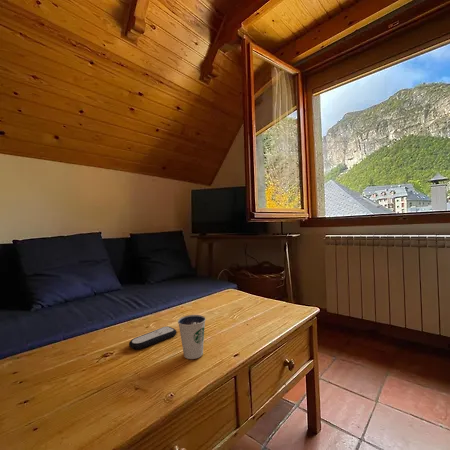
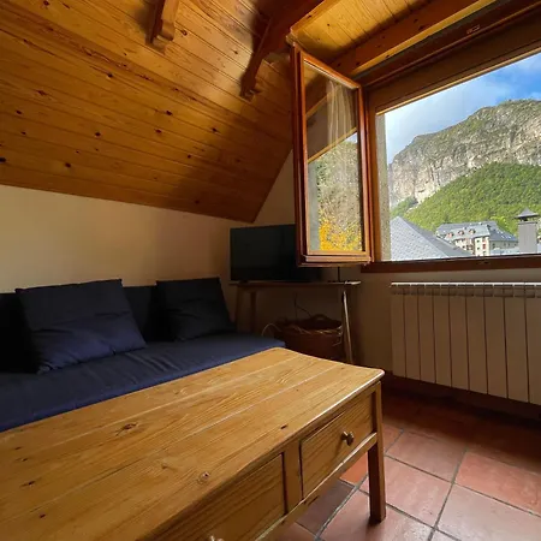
- dixie cup (192, 337)
- remote control (153, 337)
